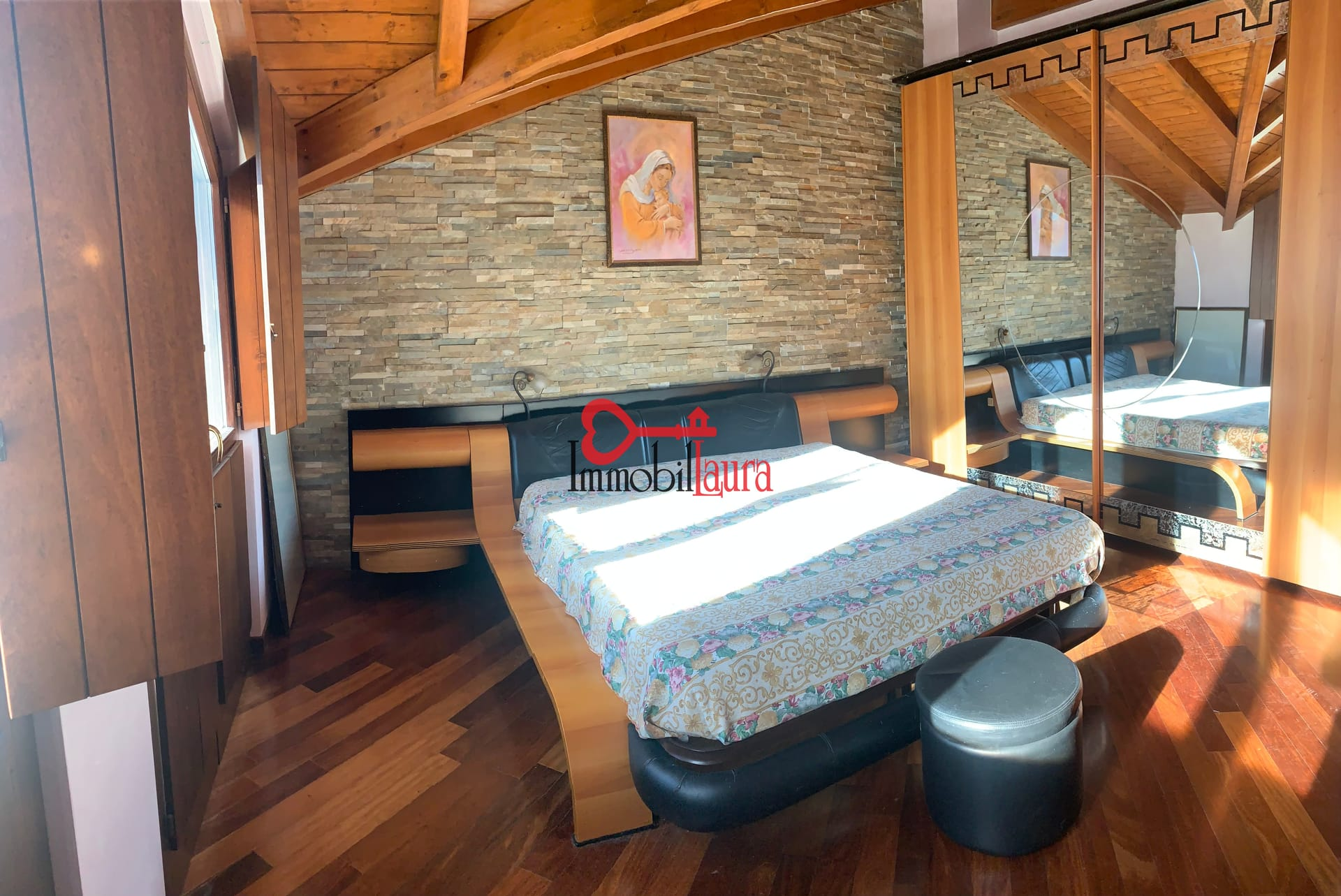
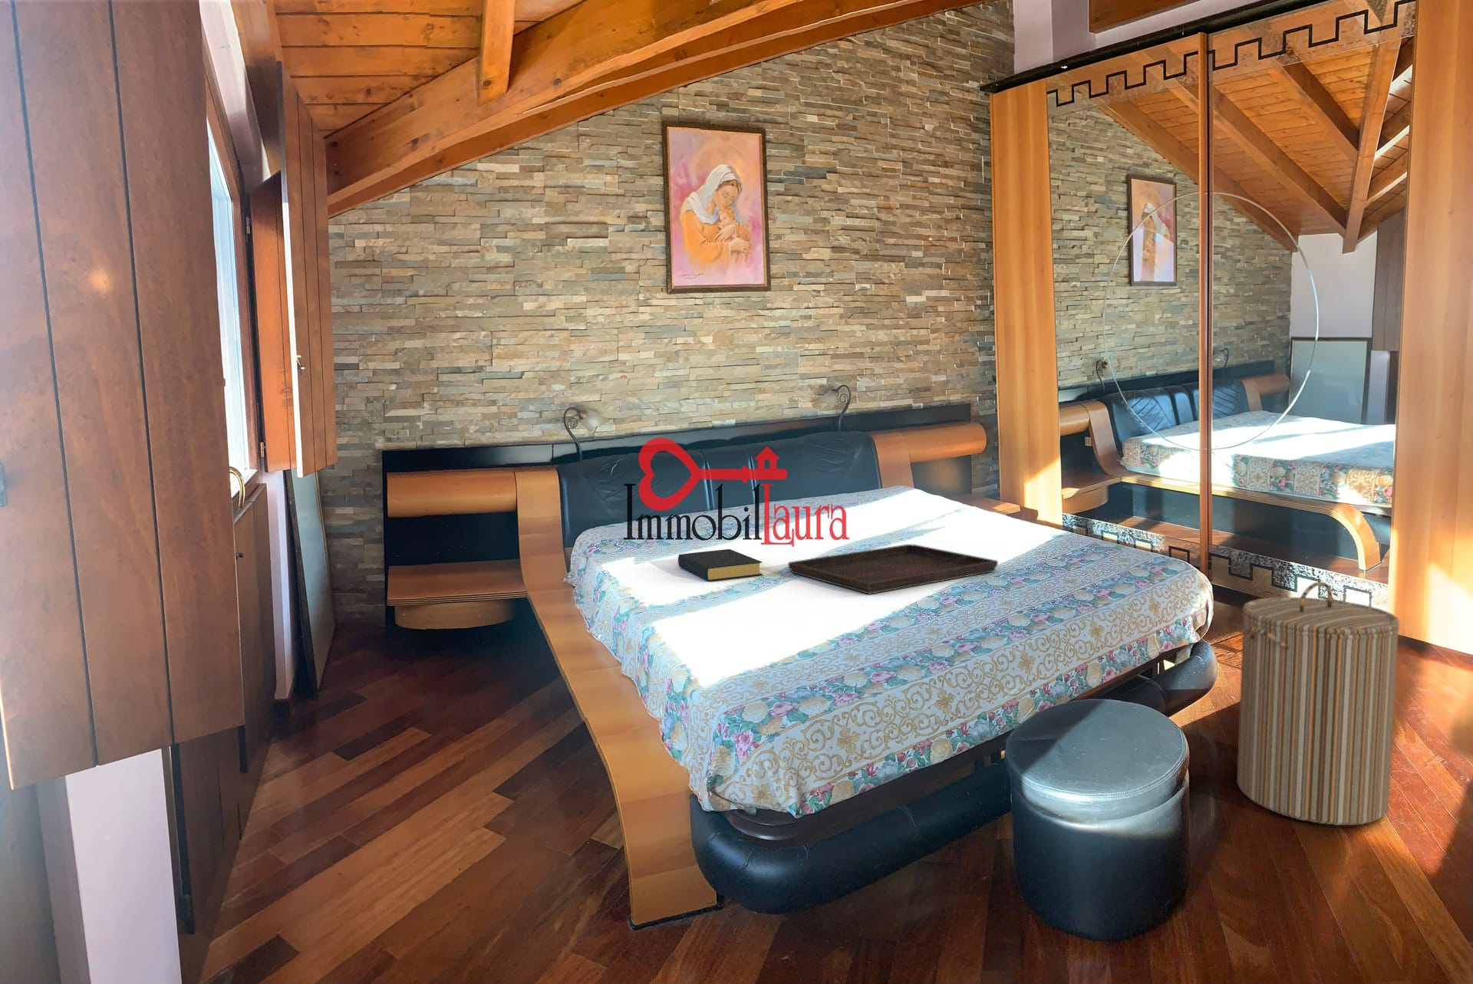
+ serving tray (892, 567)
+ hardback book (718, 563)
+ laundry hamper (1314, 691)
